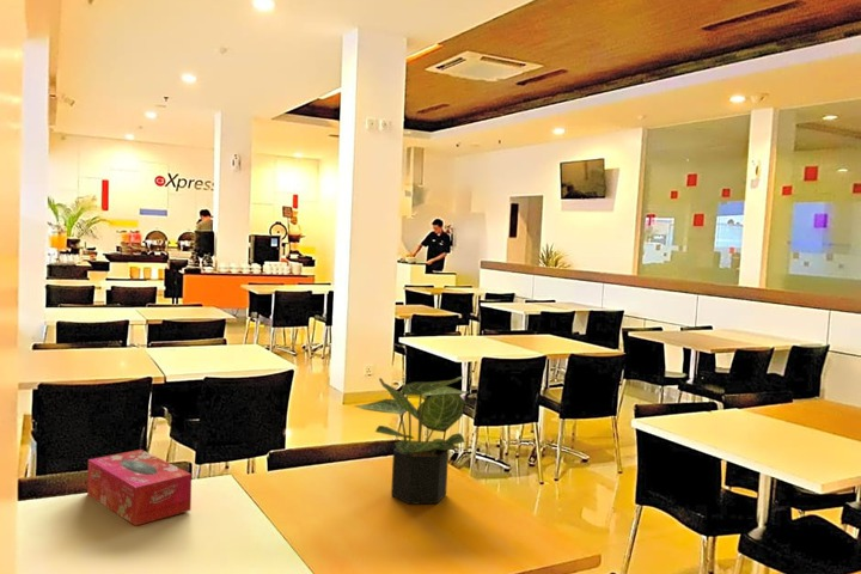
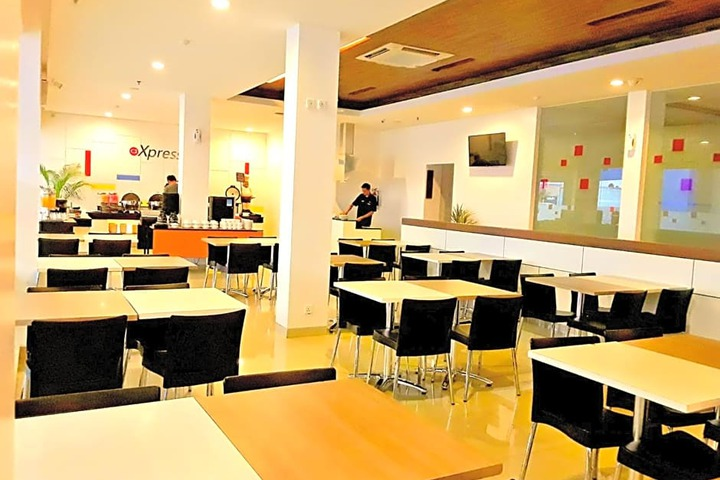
- potted plant (419, 432)
- tissue box (138, 484)
